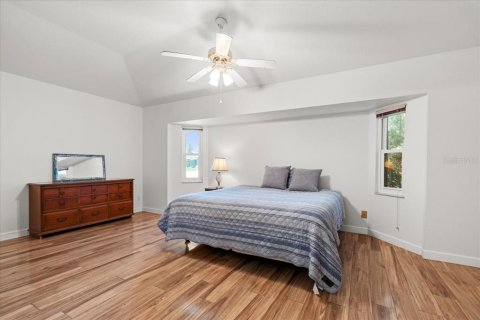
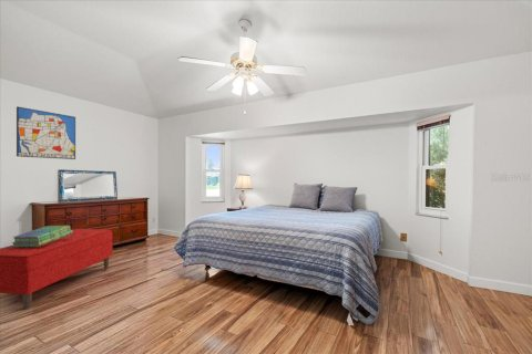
+ bench (57, 262)
+ stack of books (44, 237)
+ wall art (48, 135)
